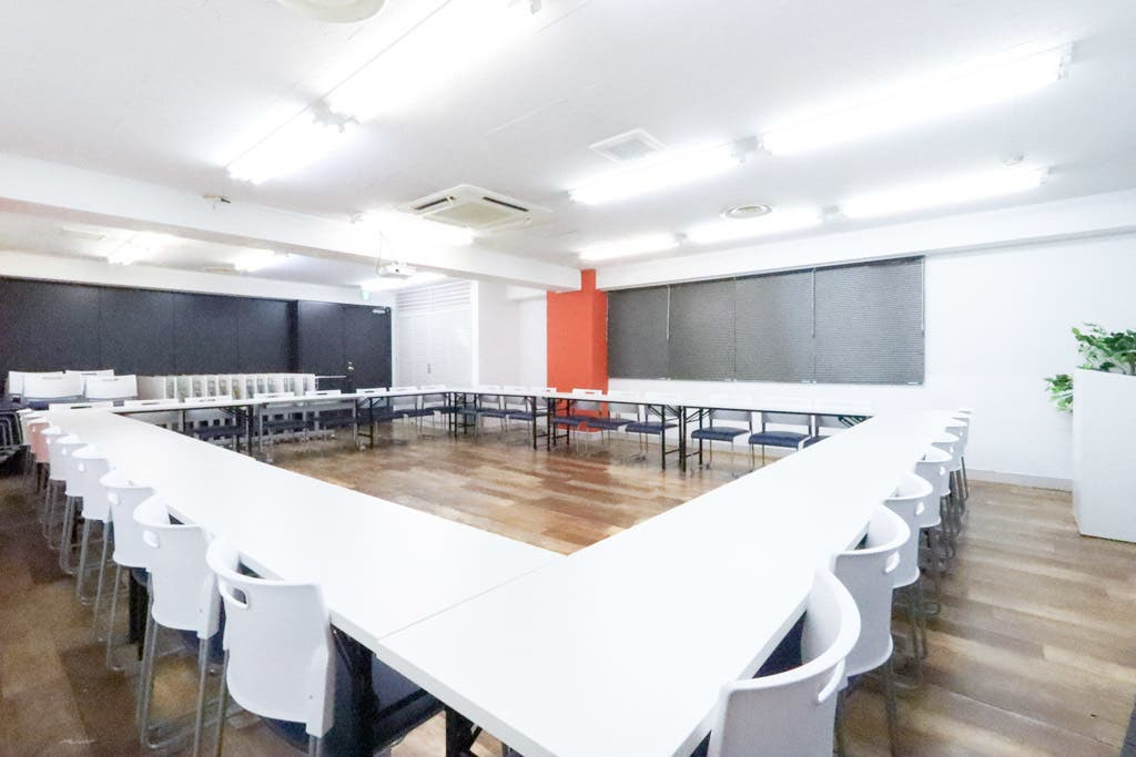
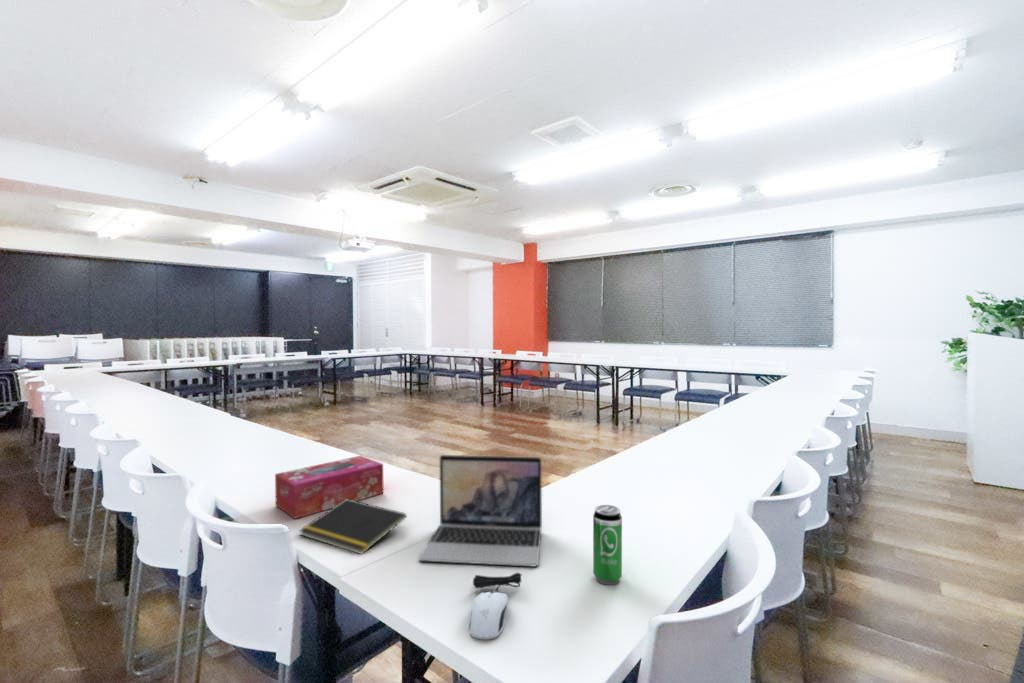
+ laptop (484, 506)
+ tissue box (331, 483)
+ computer mouse (492, 599)
+ beverage can (607, 543)
+ notepad (353, 523)
